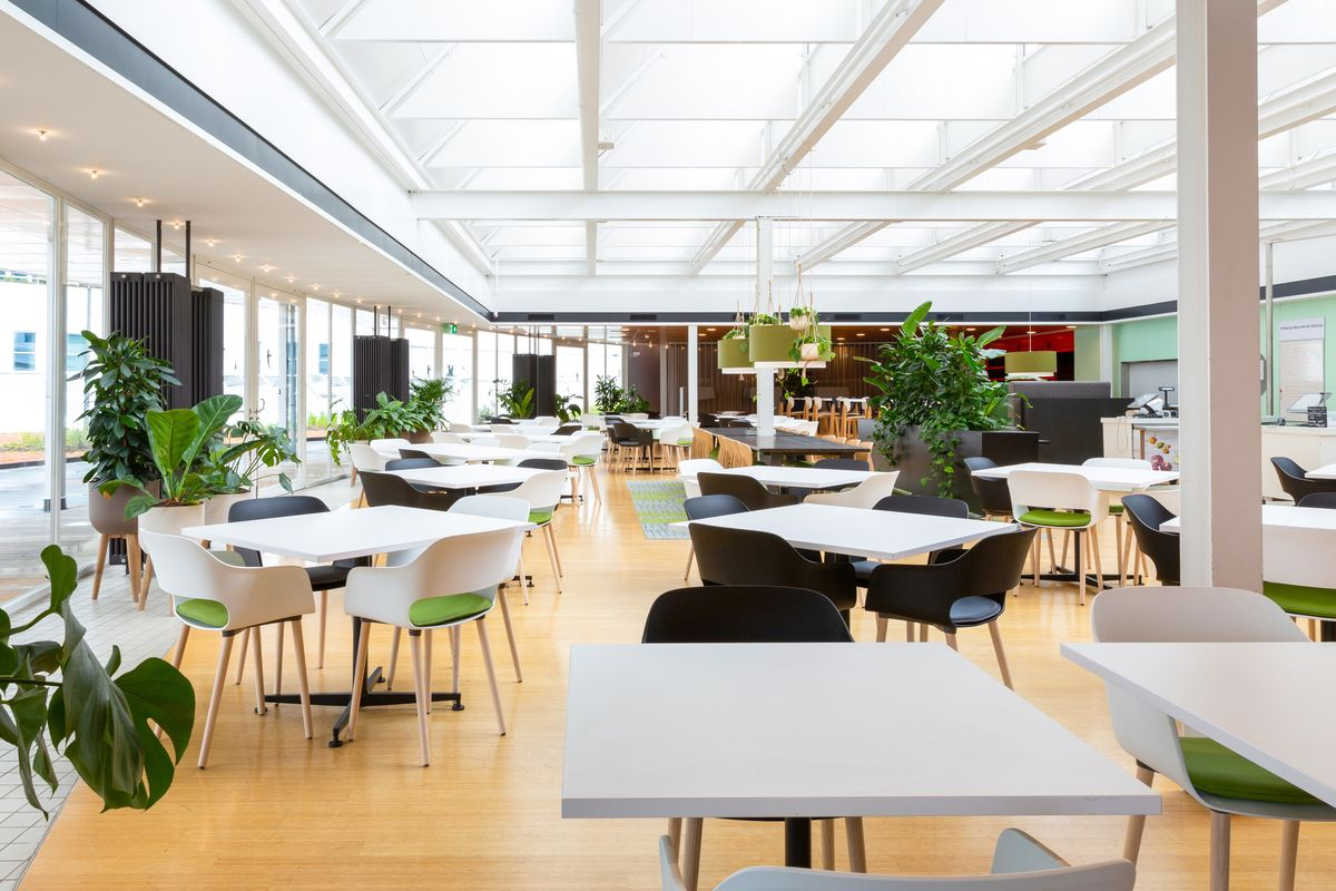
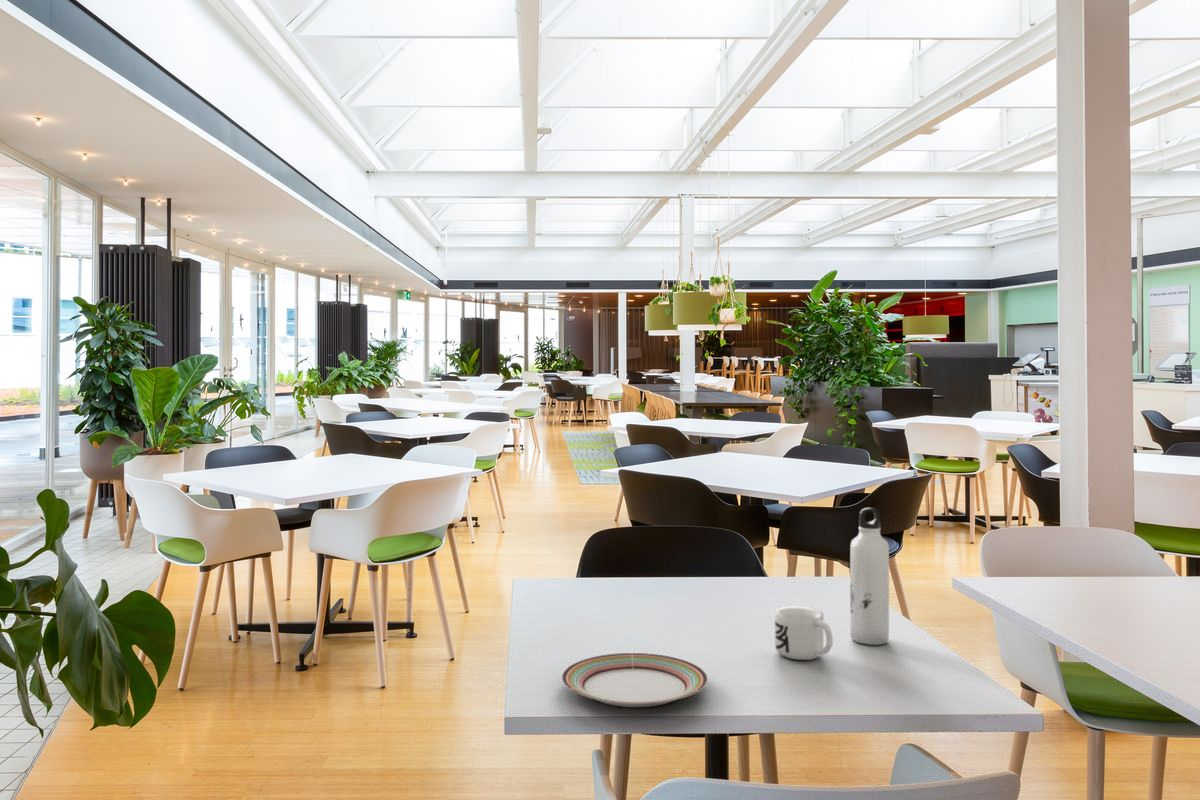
+ mug (806, 635)
+ water bottle (869, 574)
+ plate (634, 682)
